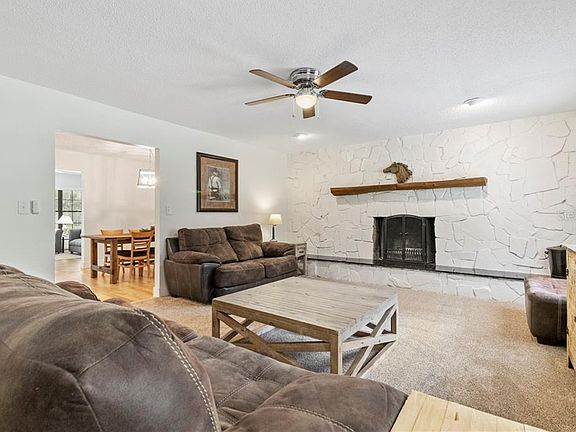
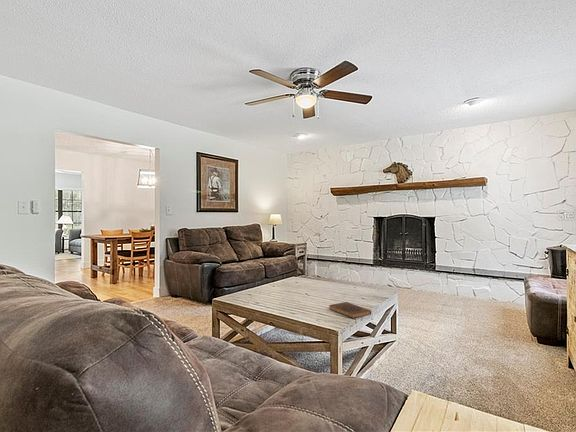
+ book (349, 309)
